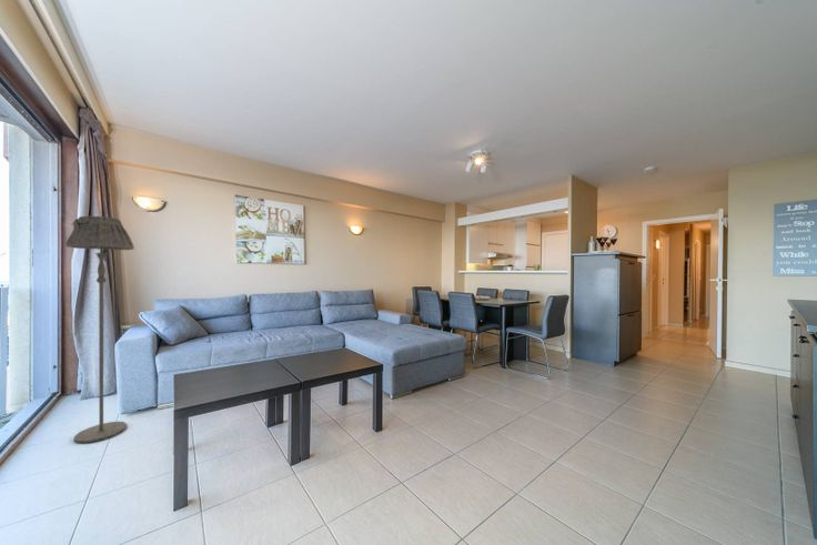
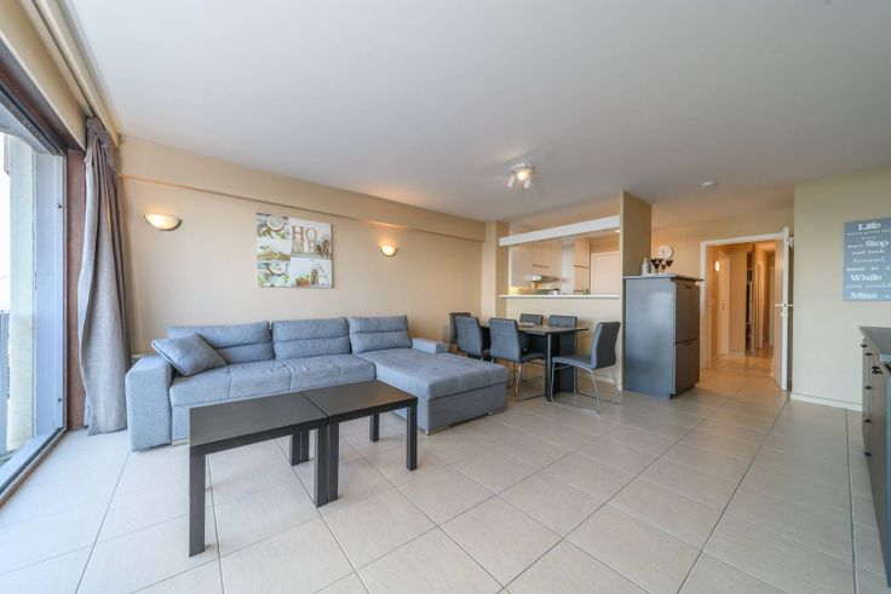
- floor lamp (101, 325)
